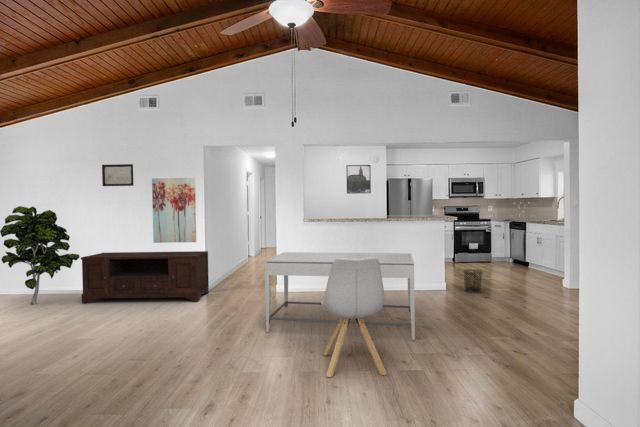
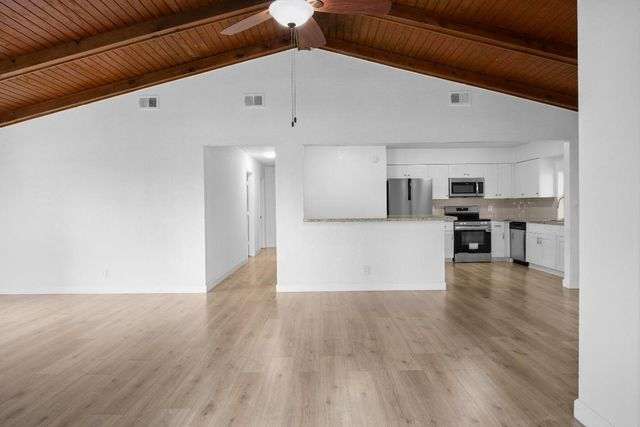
- wall art (117, 175)
- indoor plant (40, 254)
- wall art (174, 210)
- waste bin (472, 281)
- media console (147, 276)
- chair (352, 309)
- dining table (328, 275)
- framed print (358, 179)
